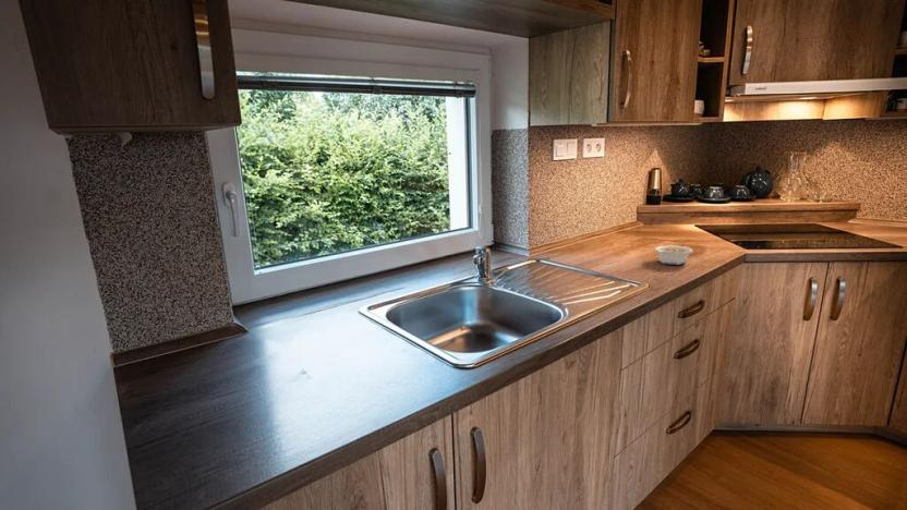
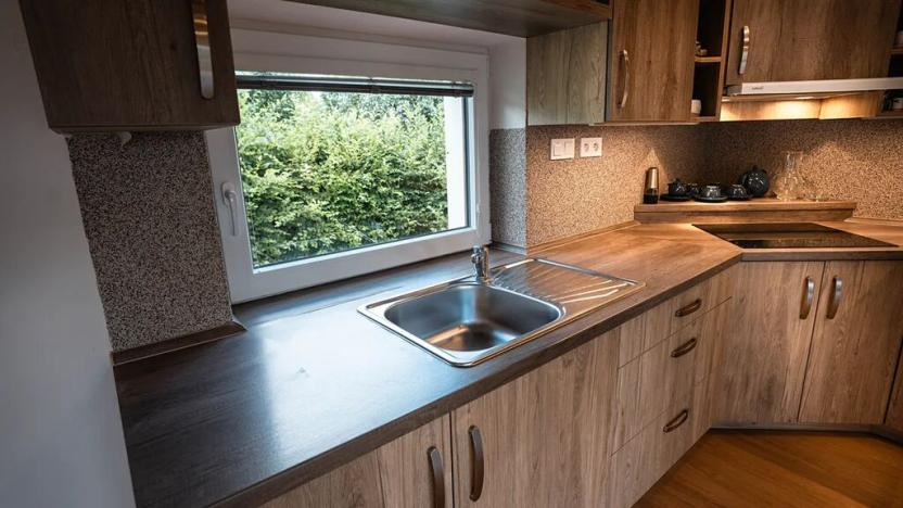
- legume (673, 254)
